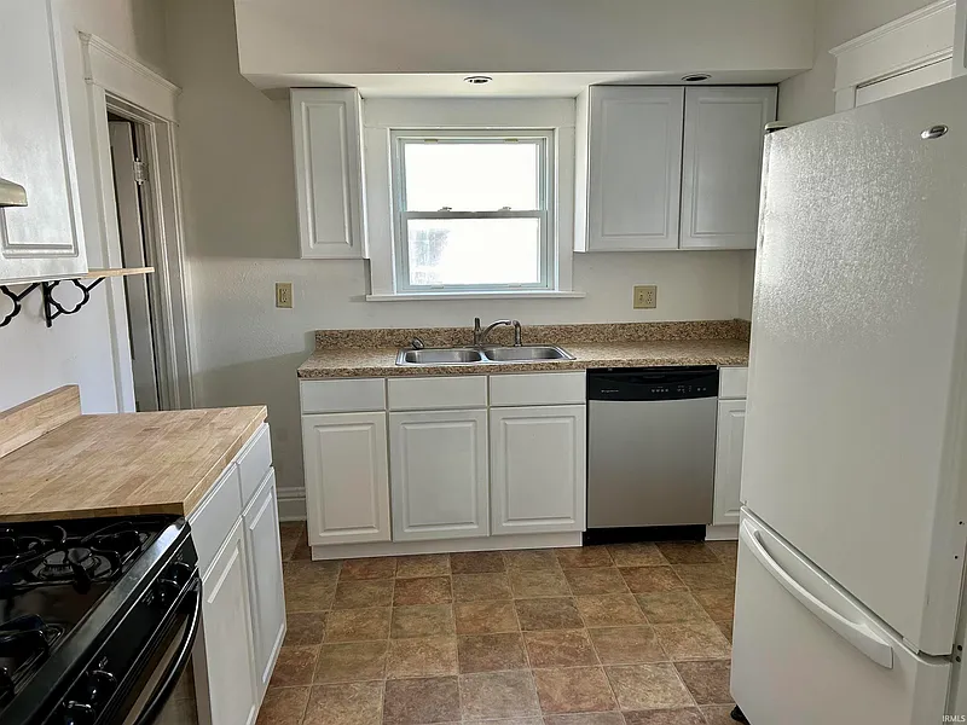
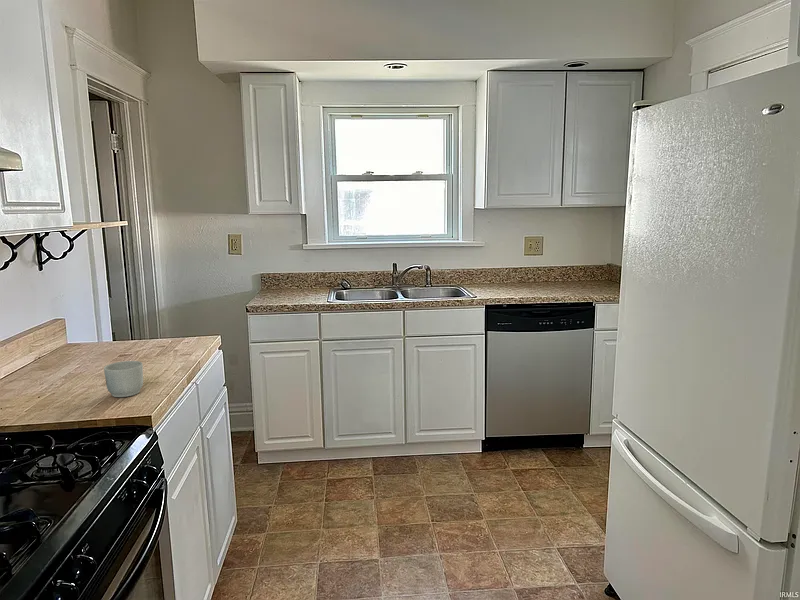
+ mug (124, 377)
